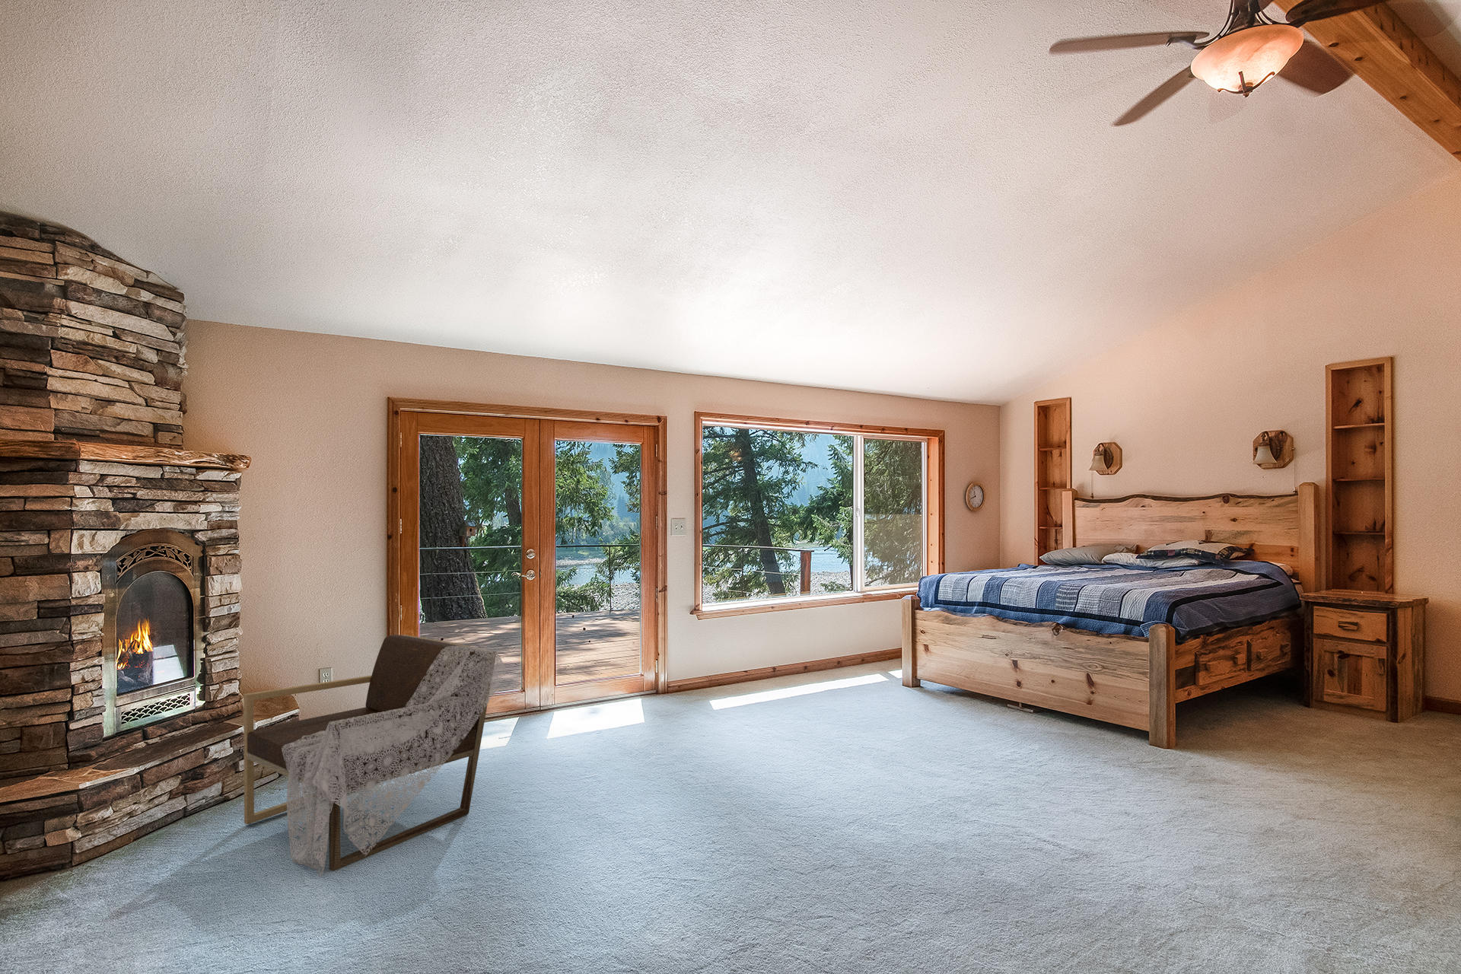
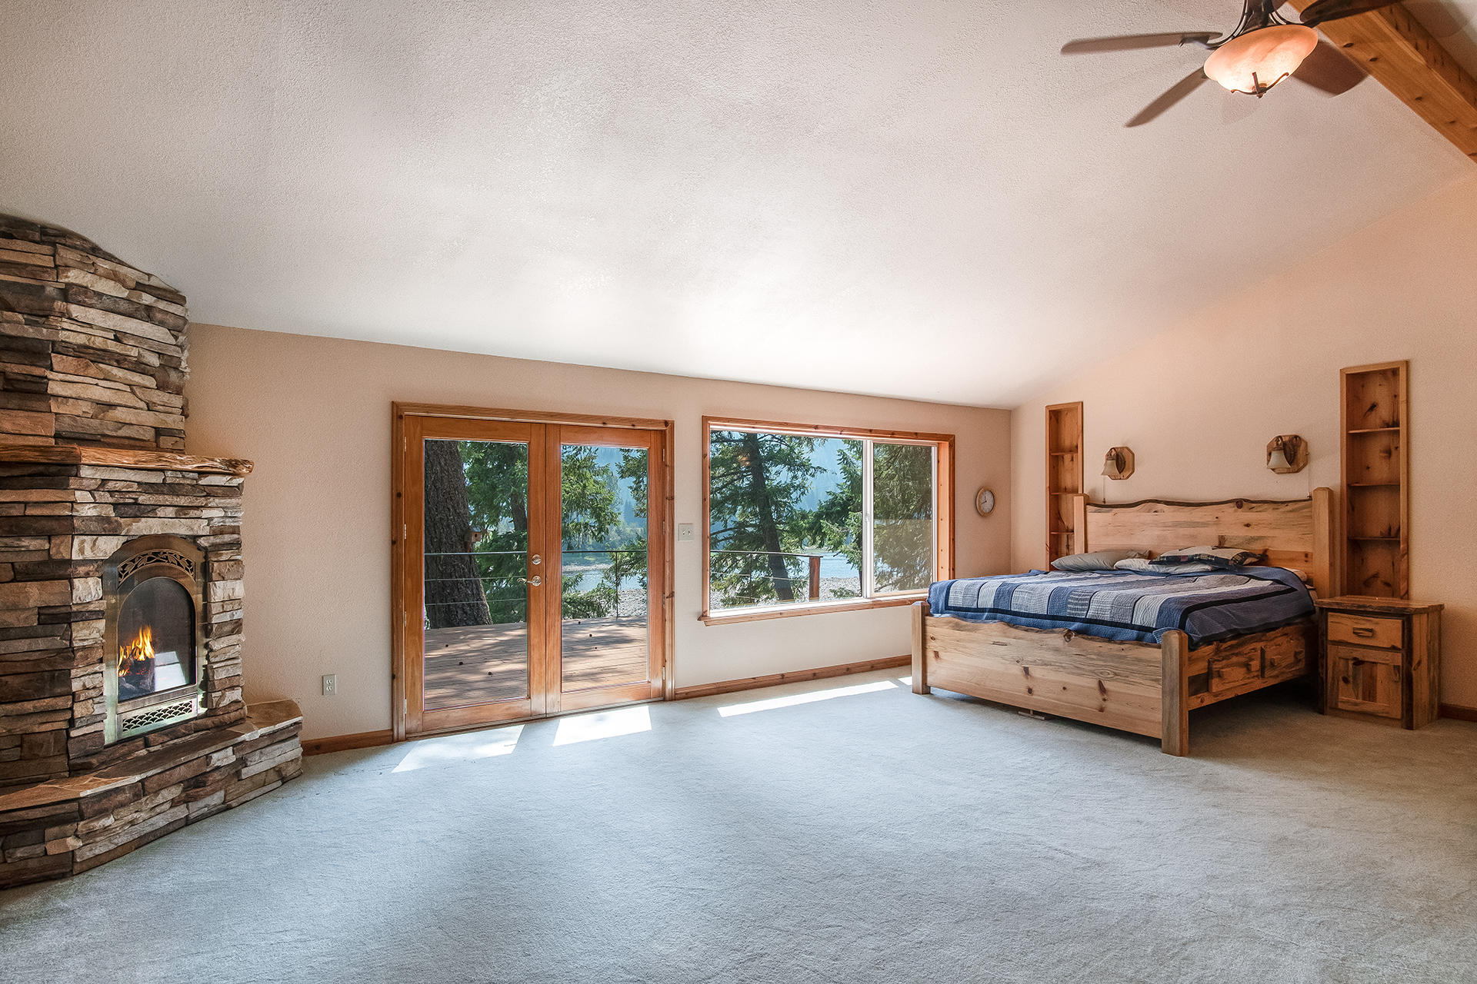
- armchair (372, 736)
